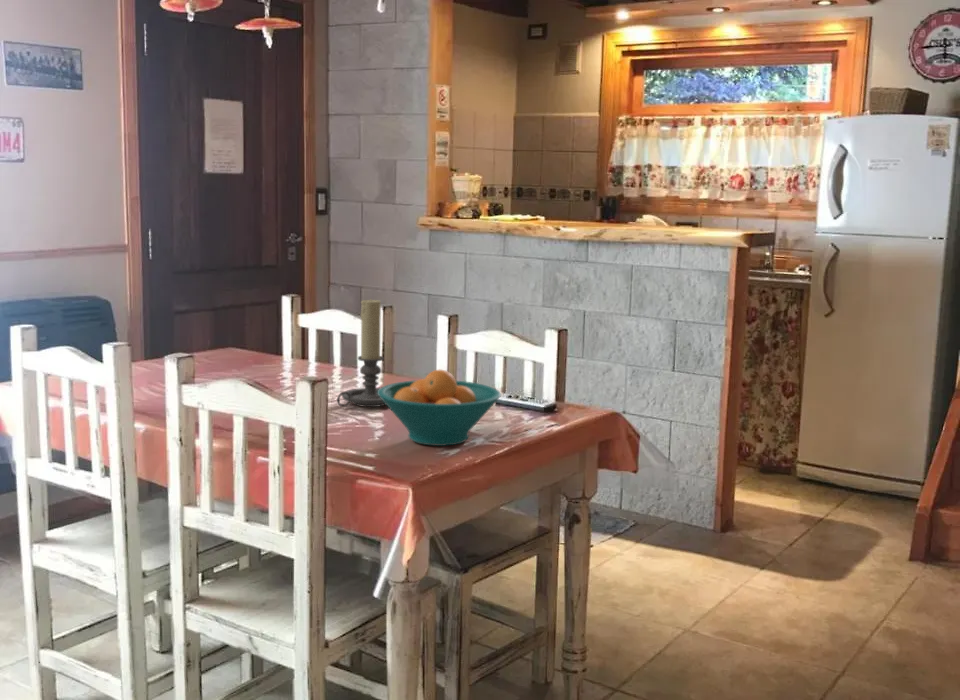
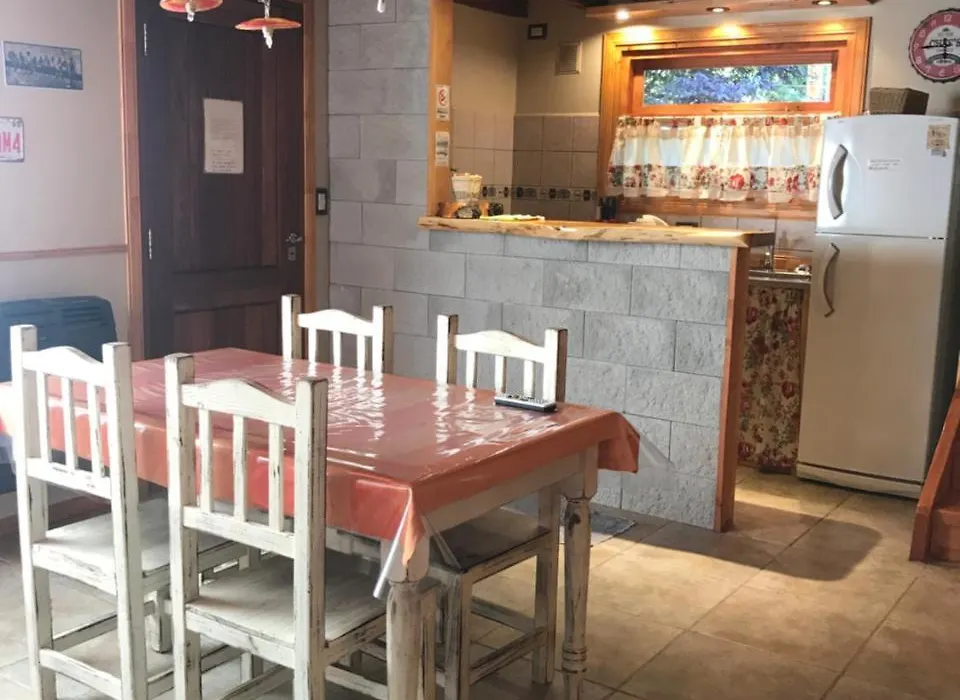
- fruit bowl (439, 404)
- candle holder (365, 351)
